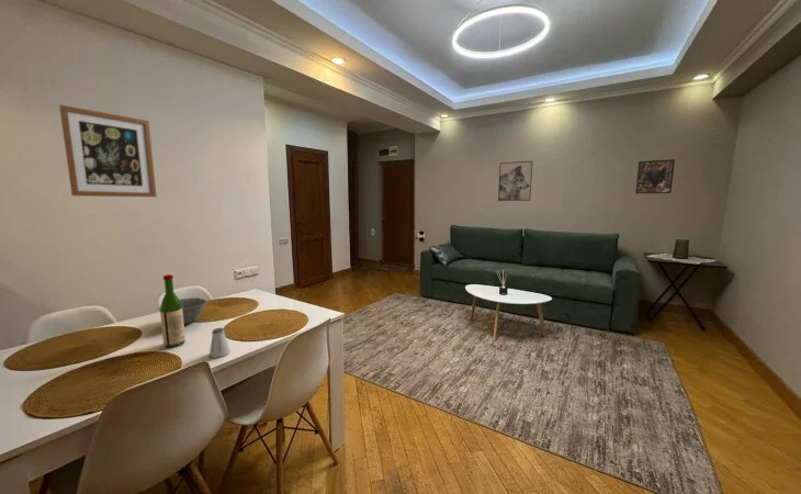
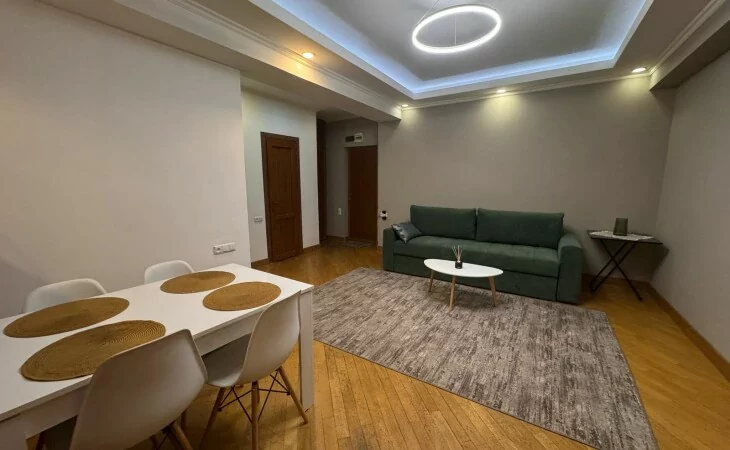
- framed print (654, 177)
- wall art (515, 181)
- bowl (183, 313)
- saltshaker (218, 341)
- wine bottle (171, 310)
- wall art (112, 155)
